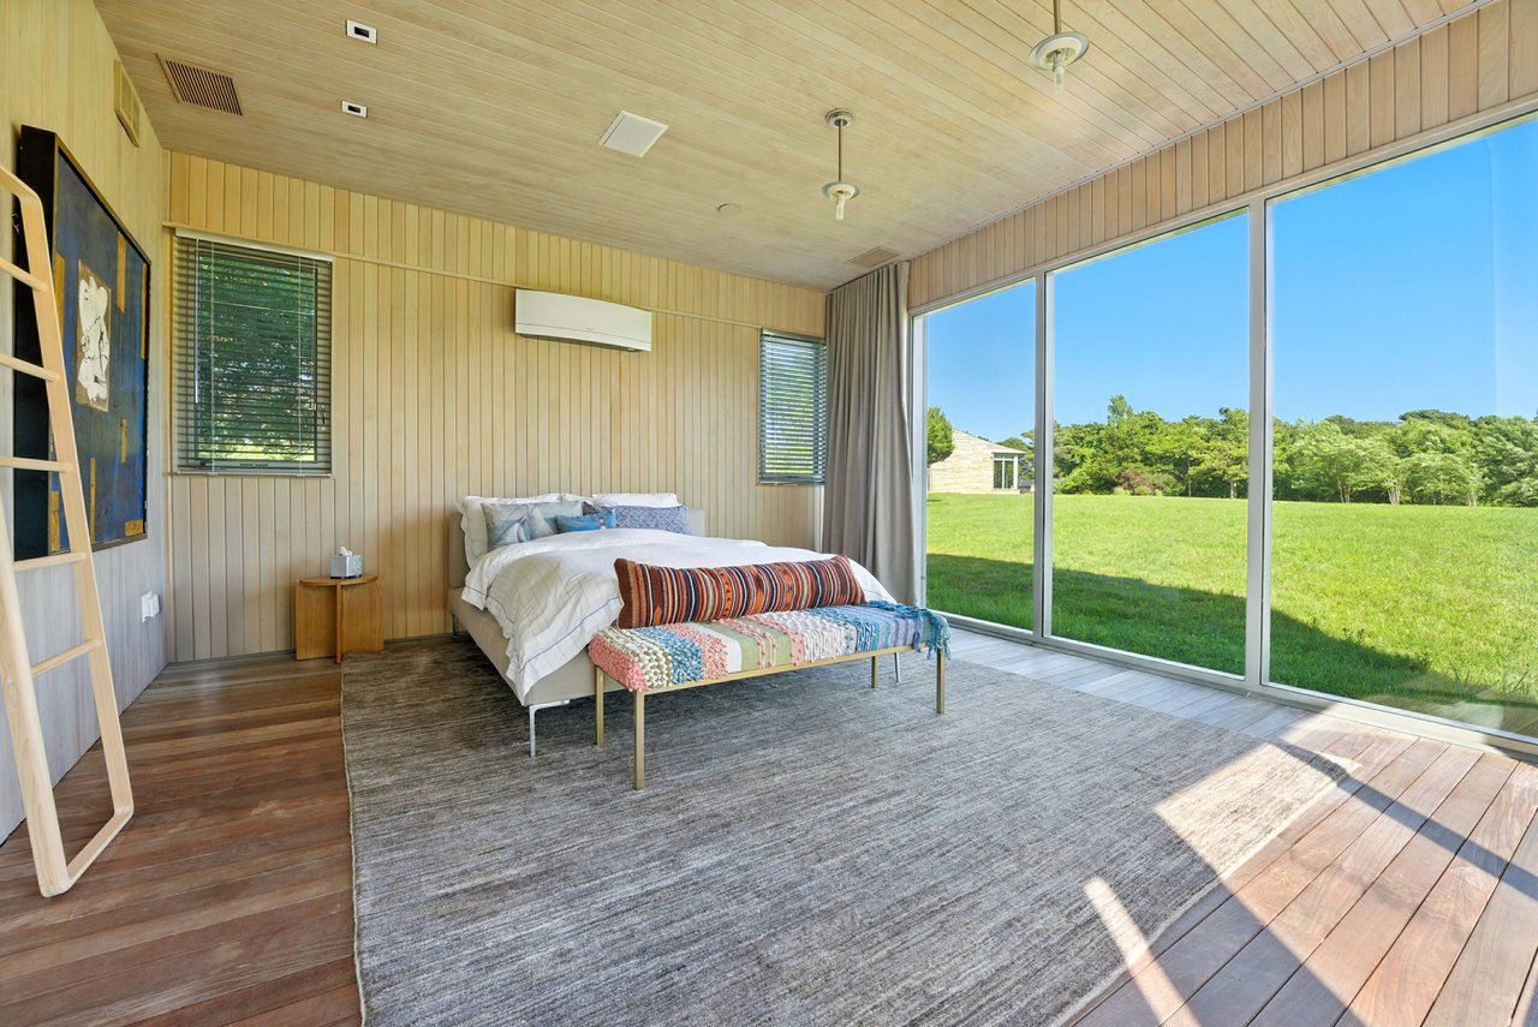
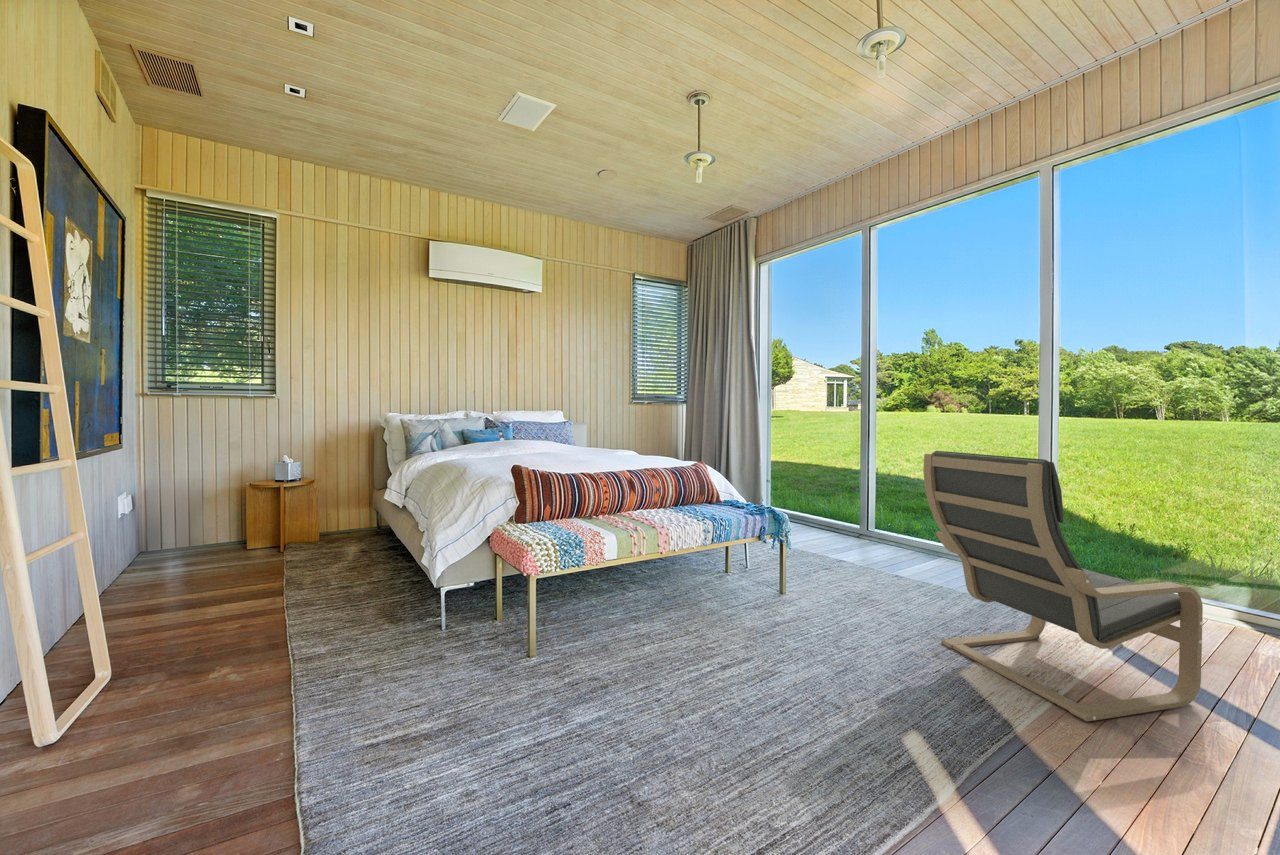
+ lounge chair (1049, 563)
